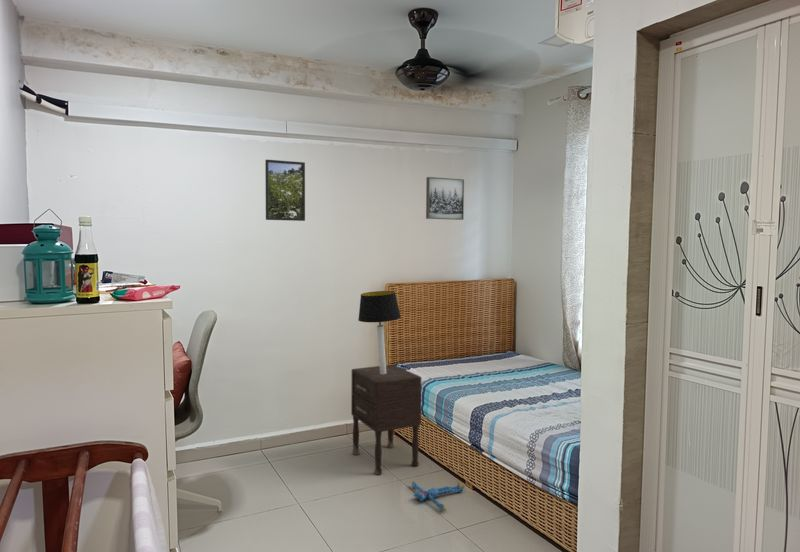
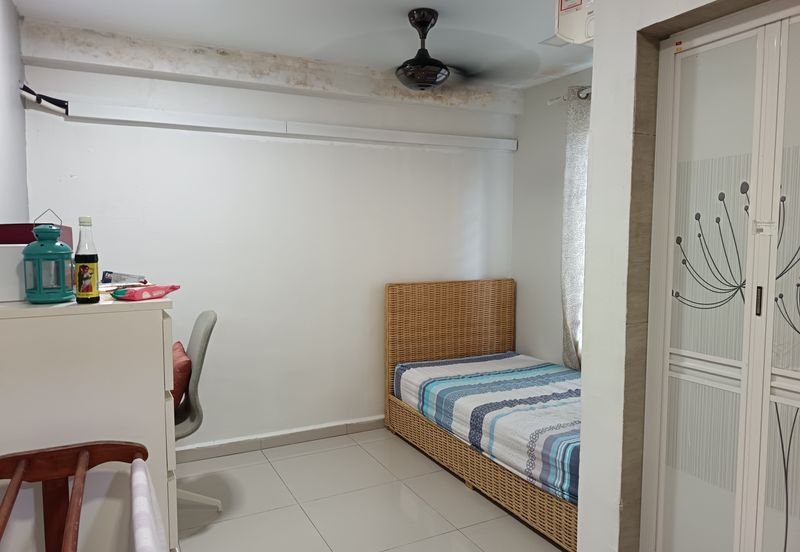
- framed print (285, 190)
- table lamp (383, 333)
- nightstand (384, 416)
- wall art (445, 198)
- plush toy (439, 491)
